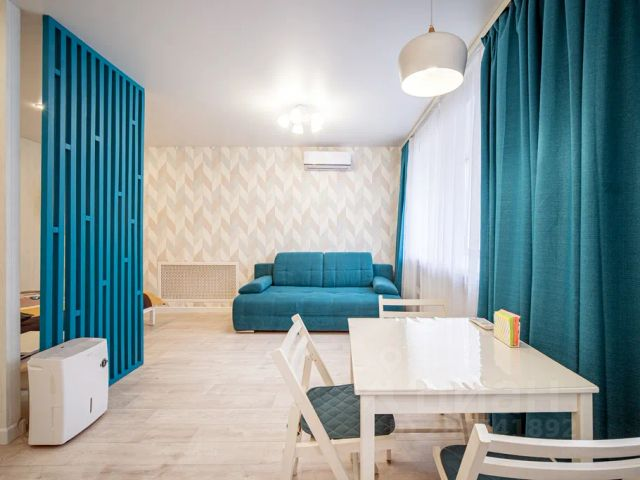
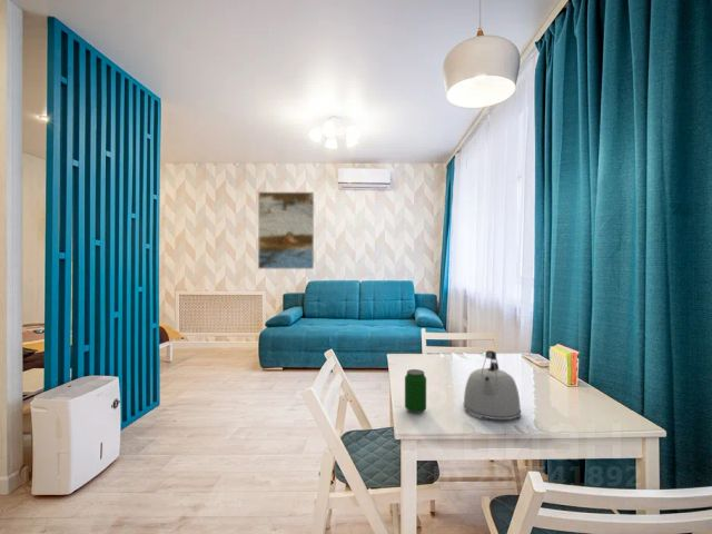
+ kettle (491, 379)
+ beverage can (415, 390)
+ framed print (286, 230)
